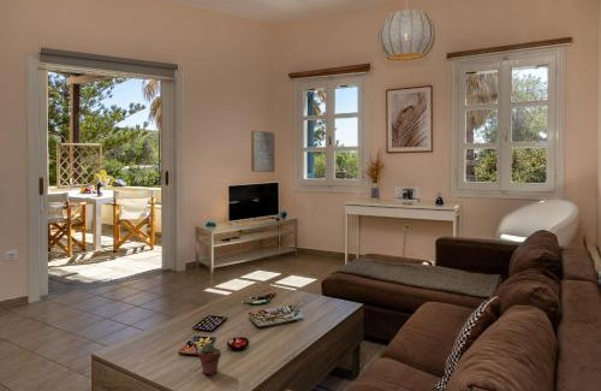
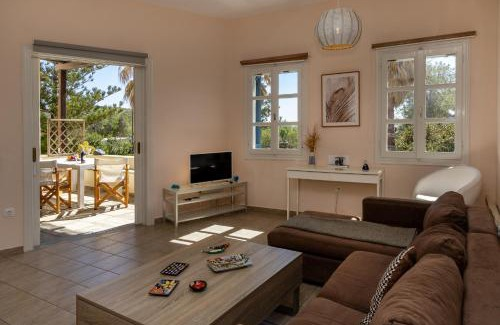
- wall art (262, 152)
- potted succulent (209, 357)
